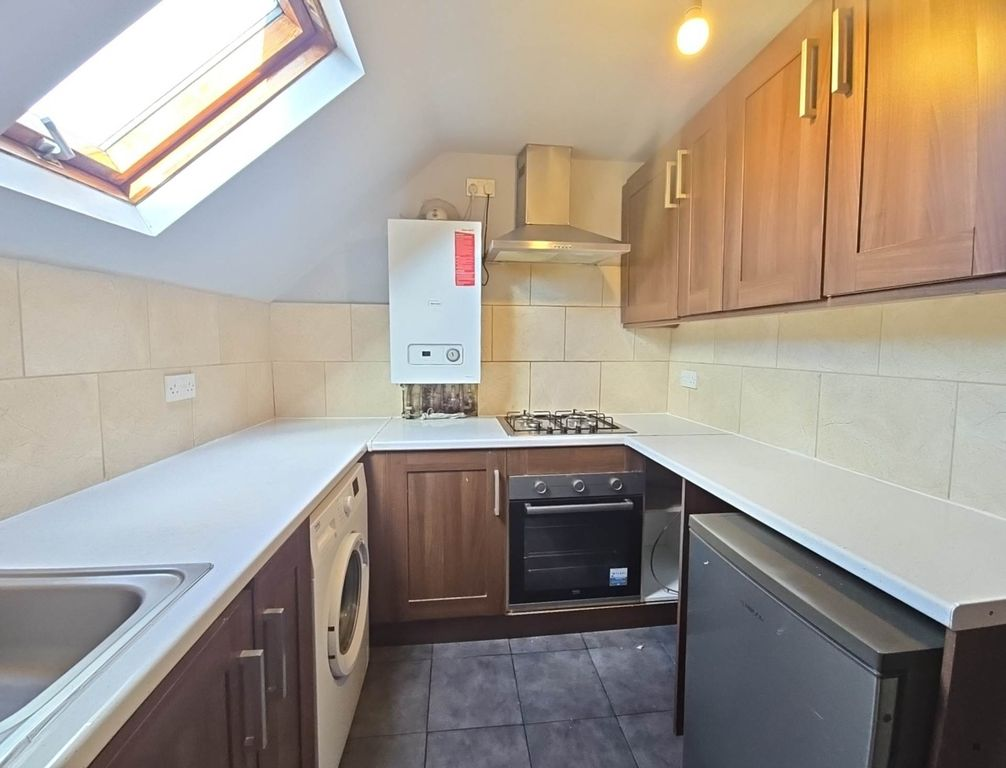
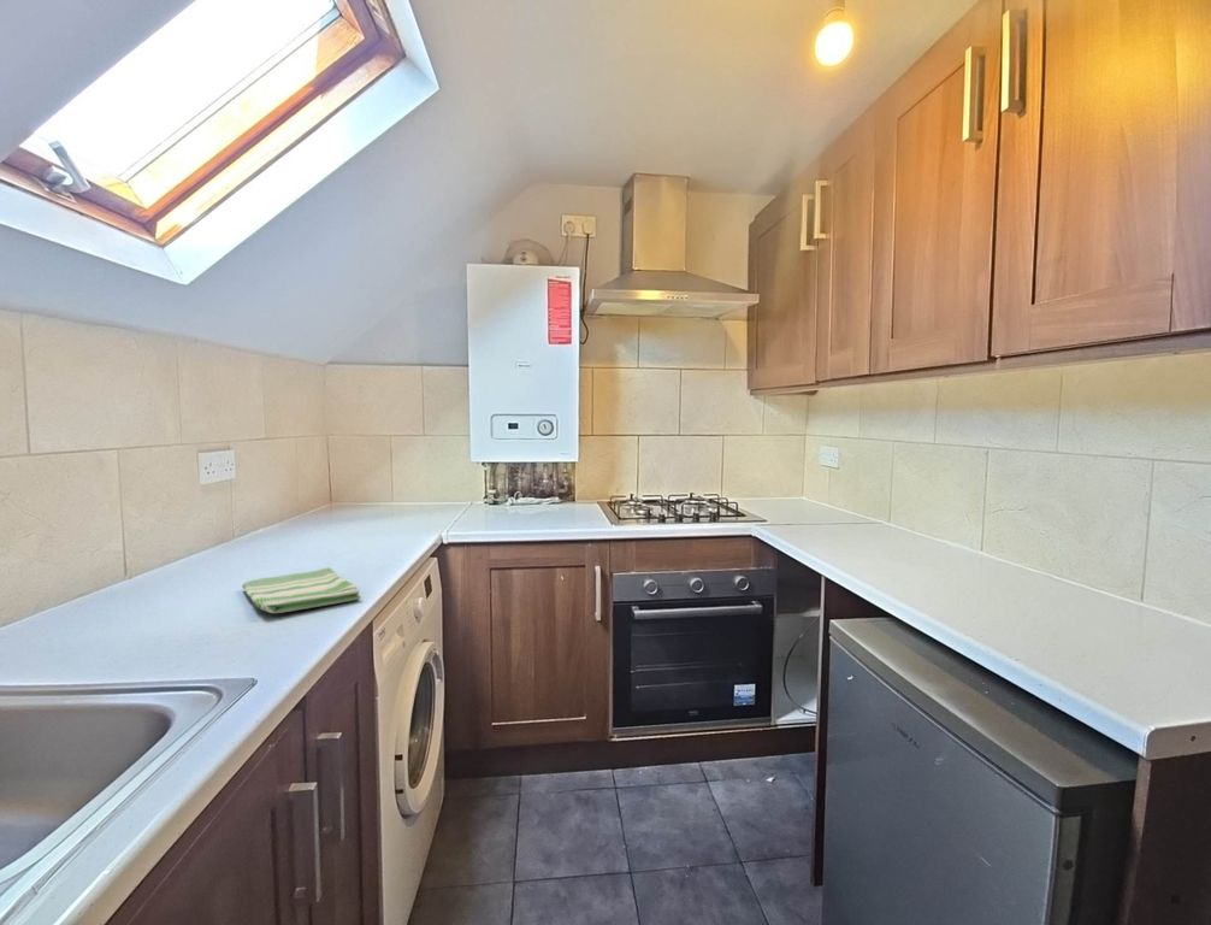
+ dish towel (301, 588)
